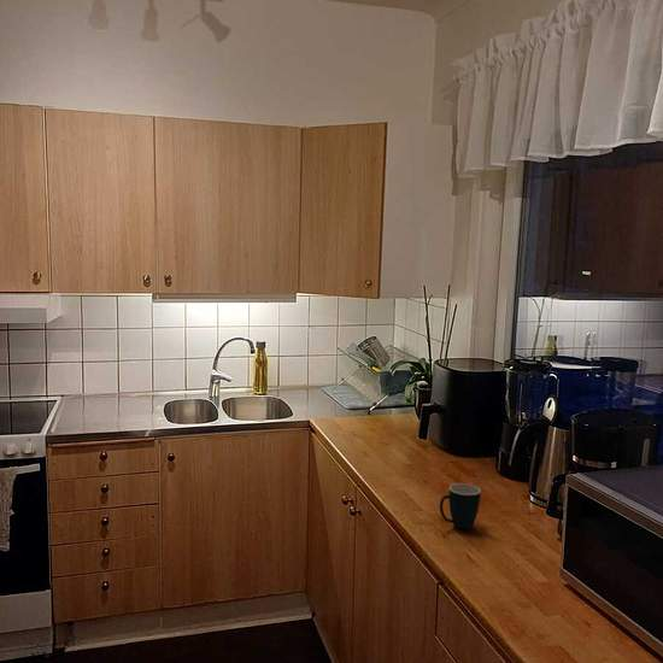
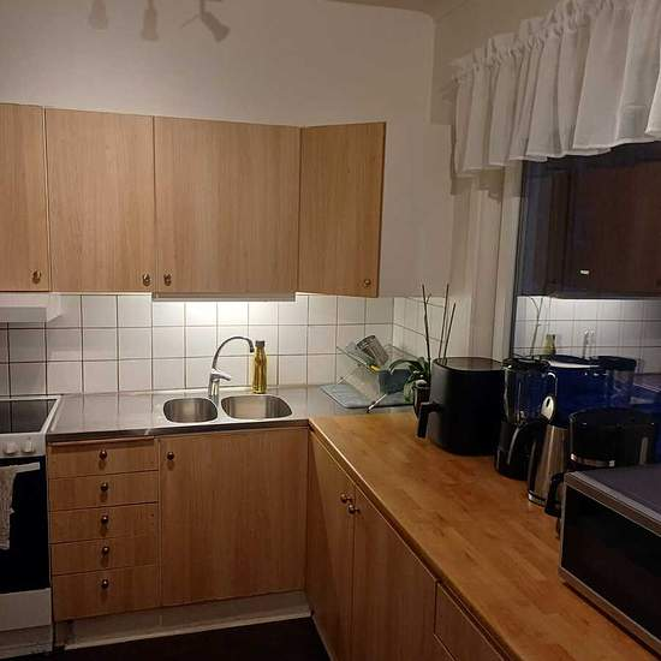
- mug (458, 507)
